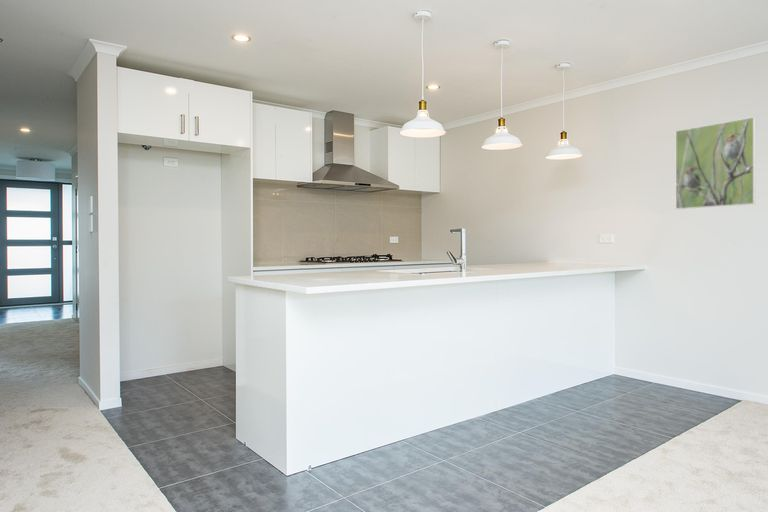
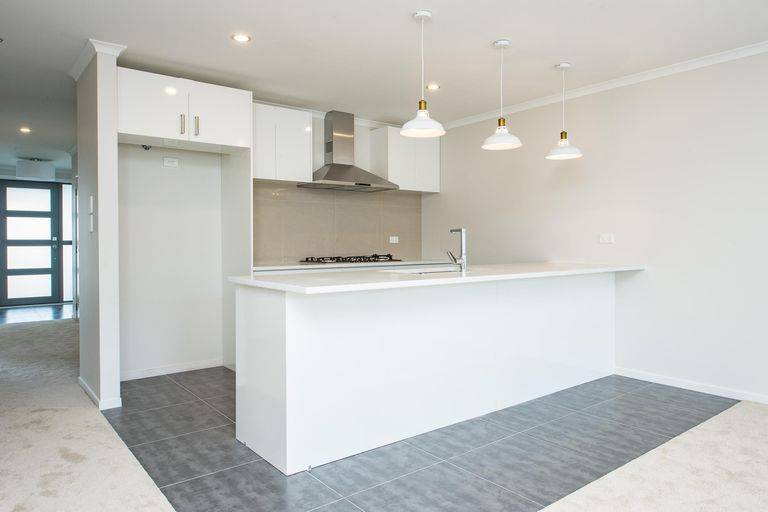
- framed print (713, 165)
